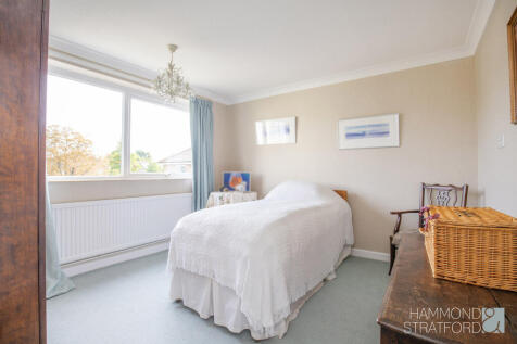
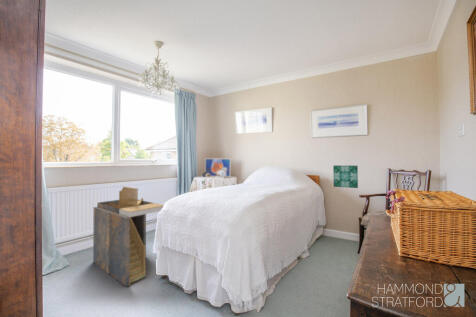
+ architectural model (129, 225)
+ wall art (345, 176)
